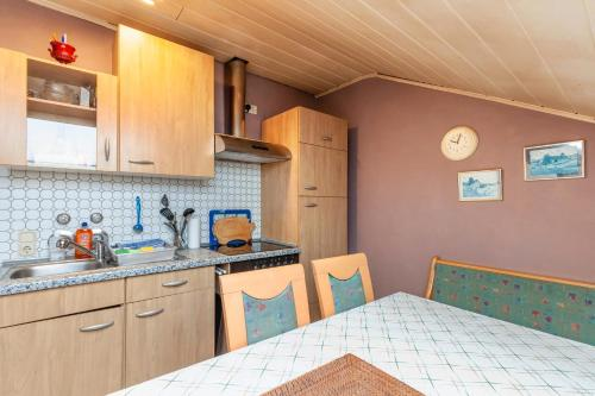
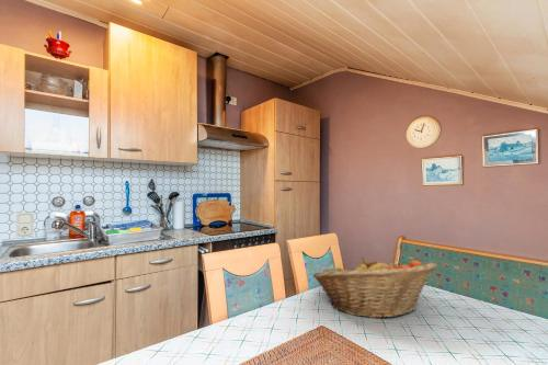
+ fruit basket (373, 280)
